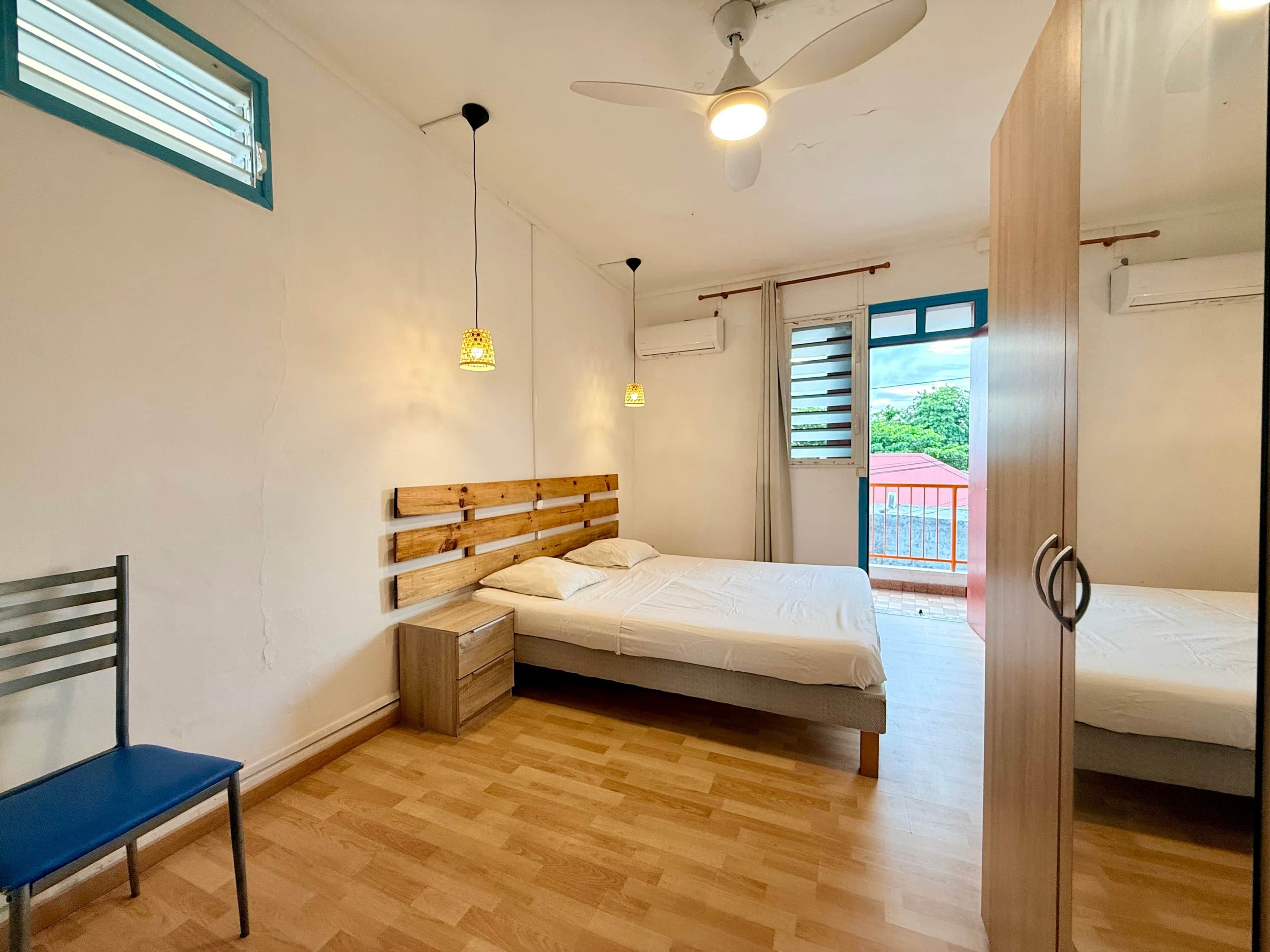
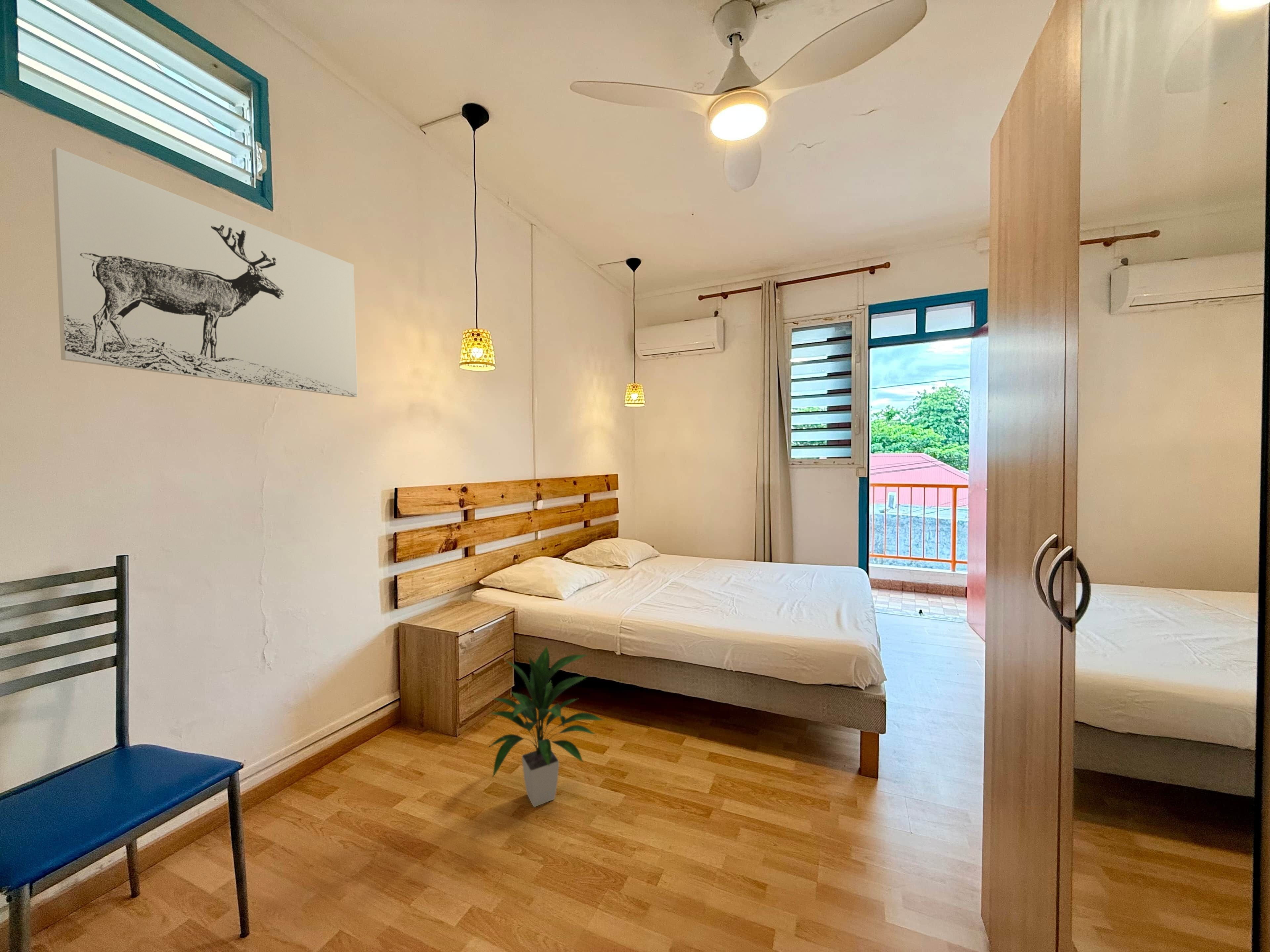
+ indoor plant (541, 721)
+ wall art (239, 301)
